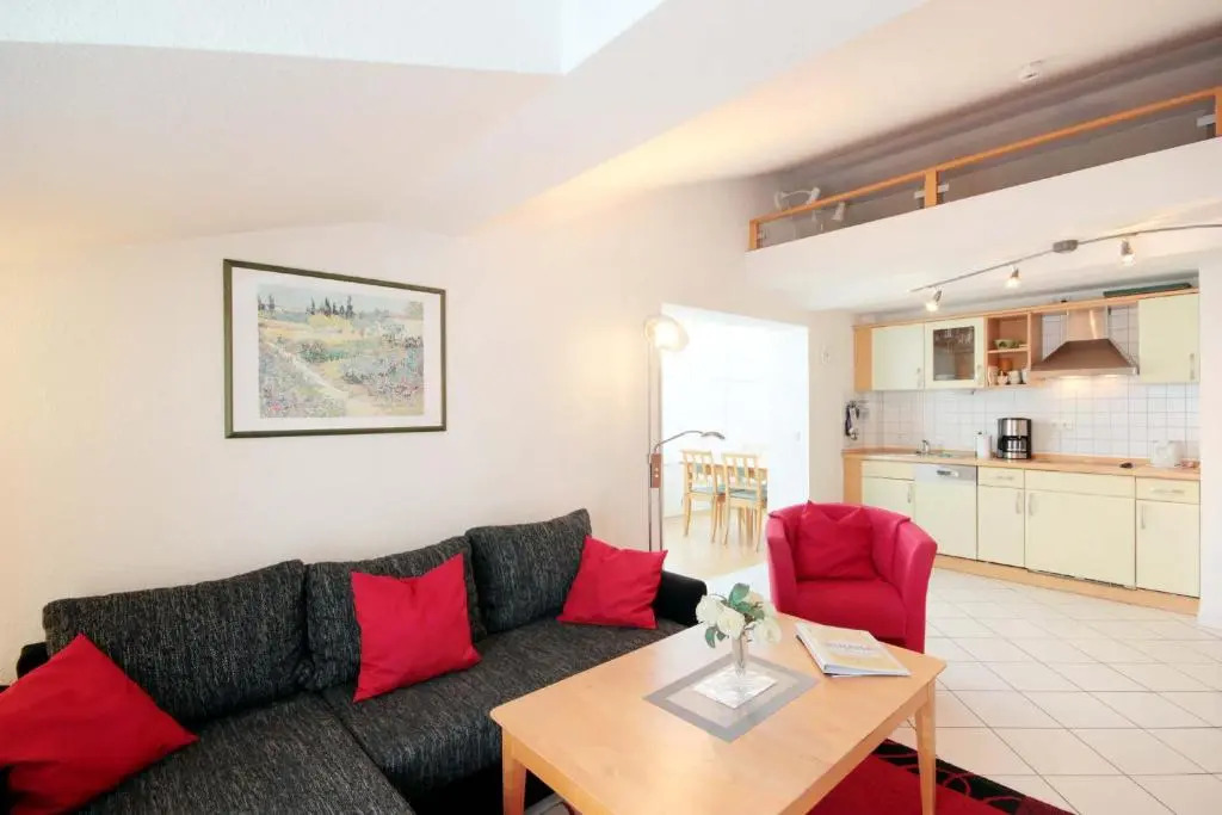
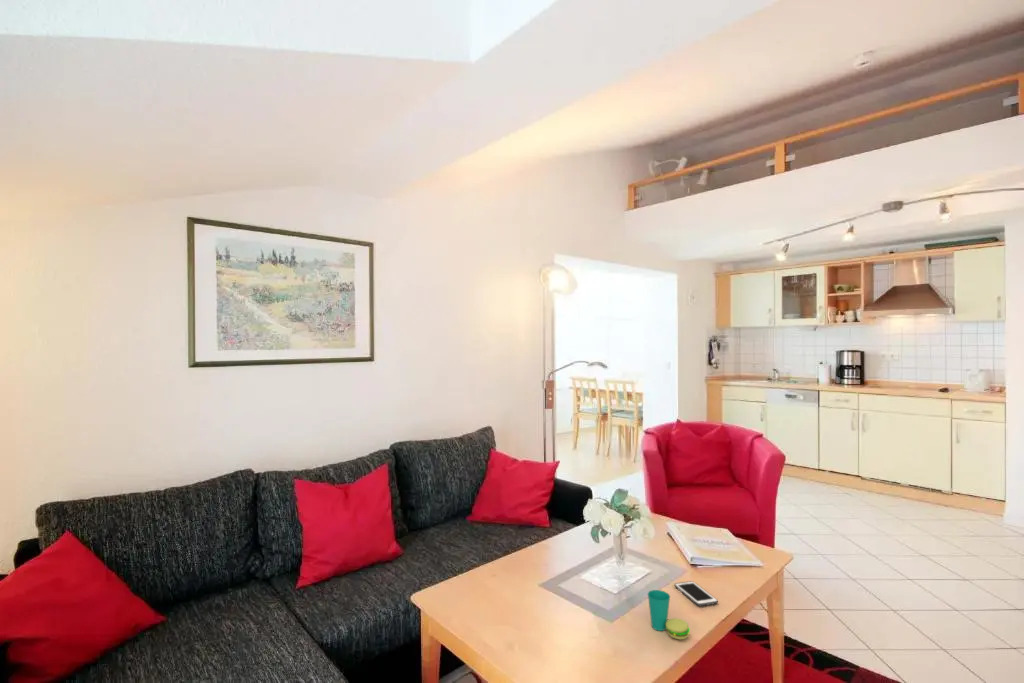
+ cell phone (695, 593)
+ cup (667, 614)
